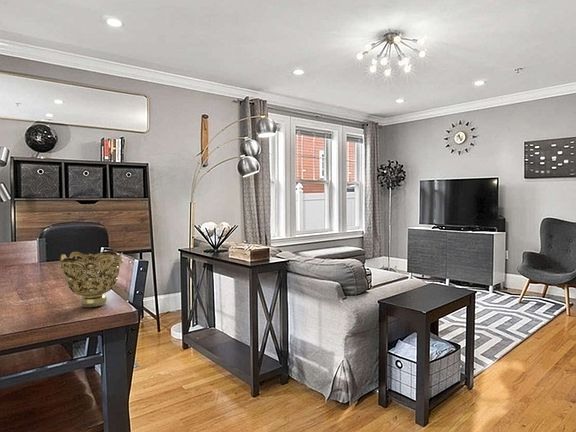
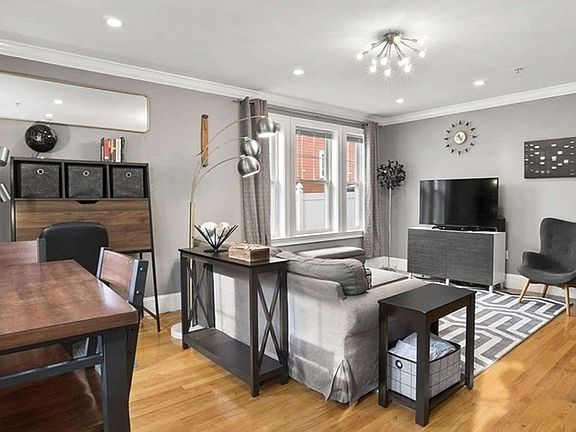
- decorative bowl (92, 279)
